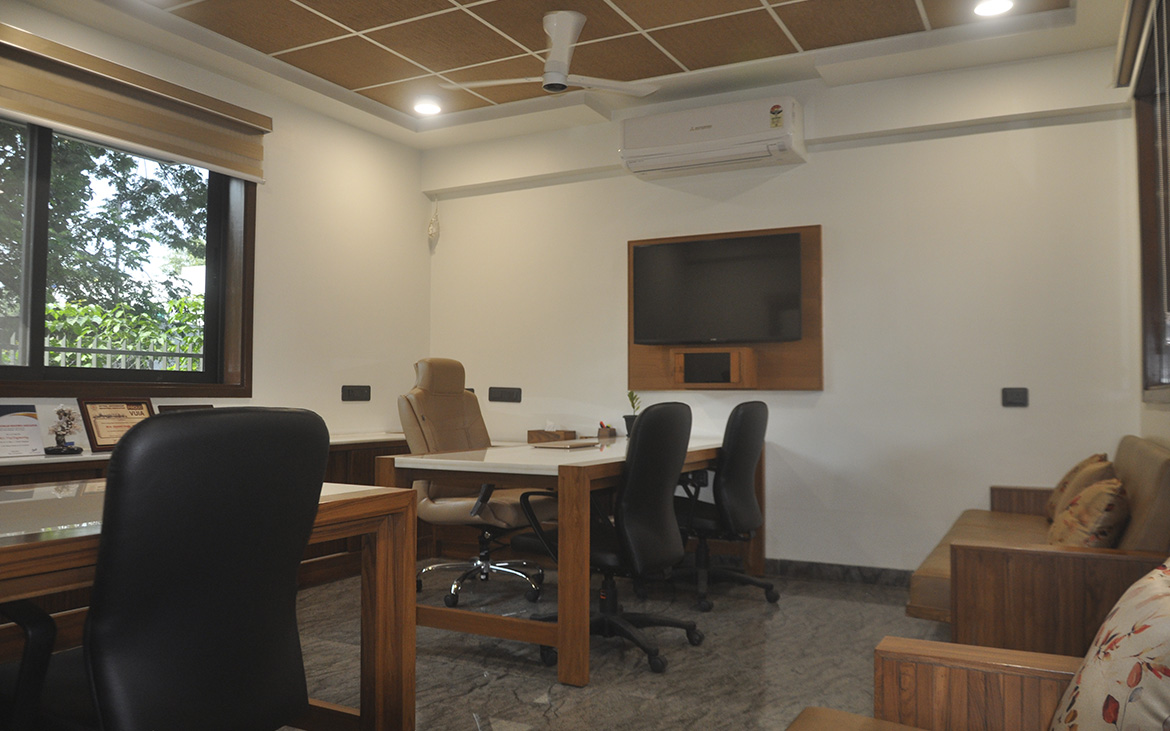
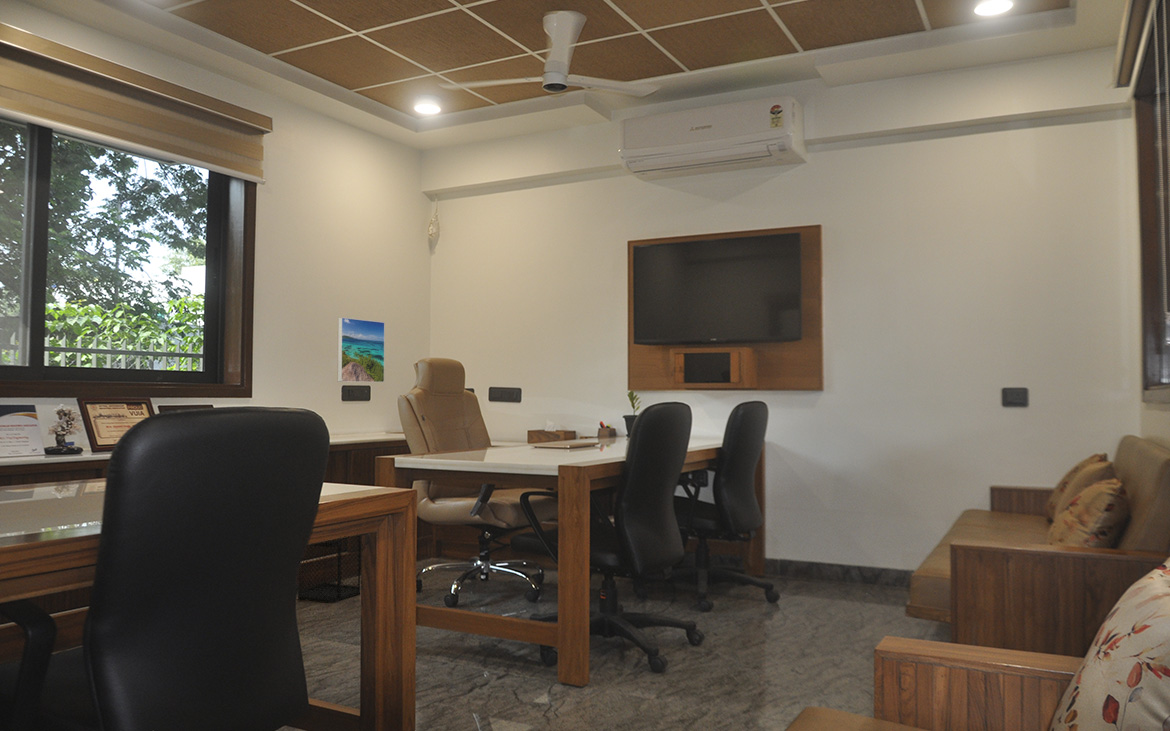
+ wastebasket (328, 564)
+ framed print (361, 350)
